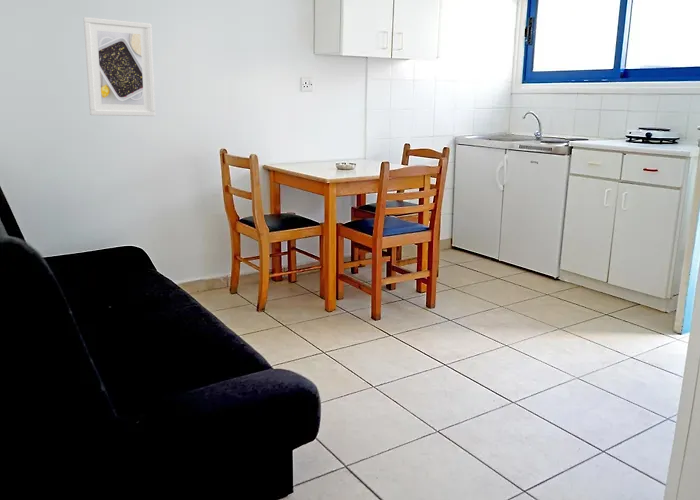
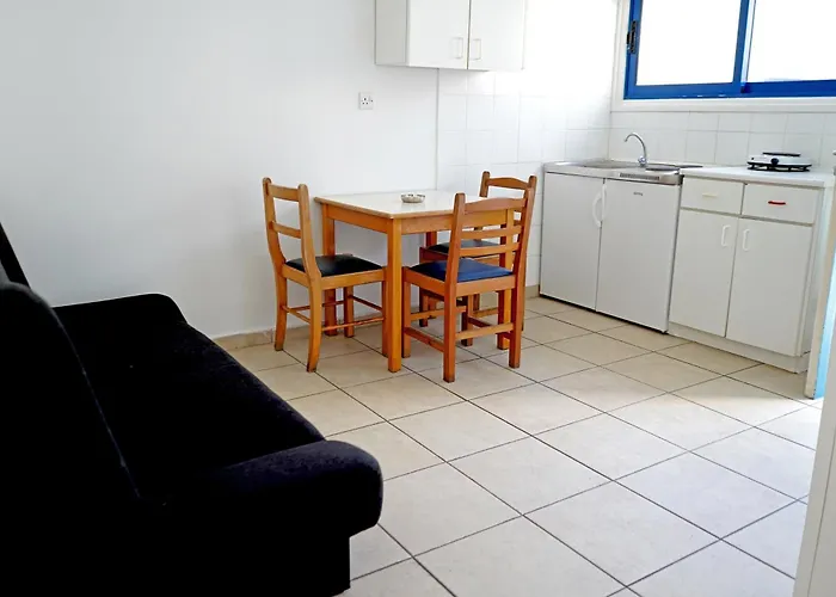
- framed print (120, 68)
